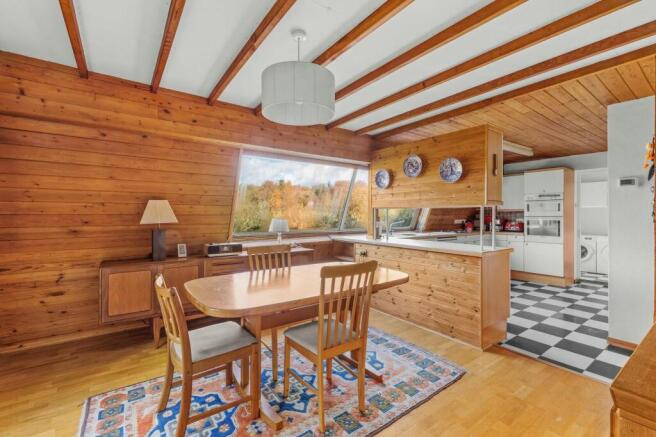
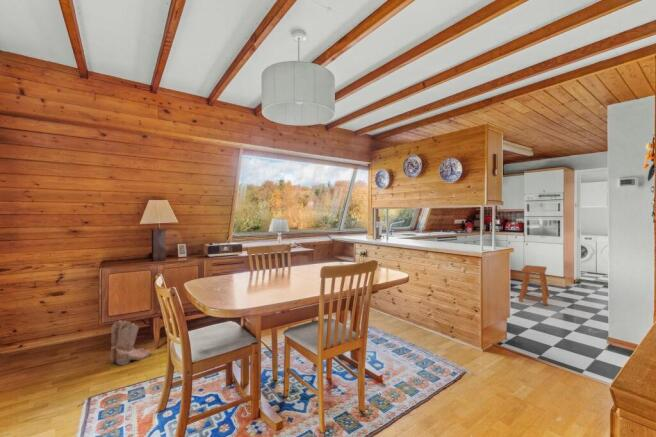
+ boots (131, 338)
+ stool (534, 283)
